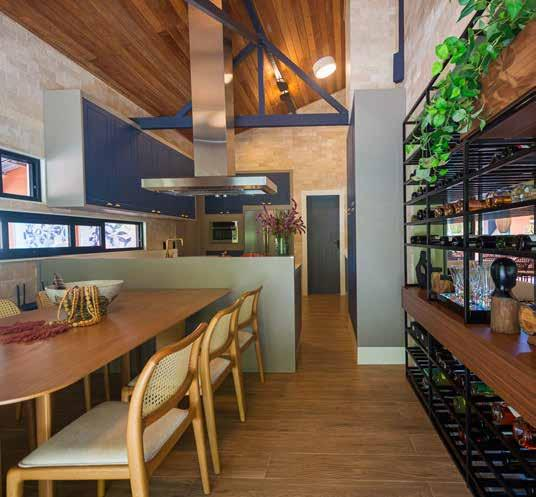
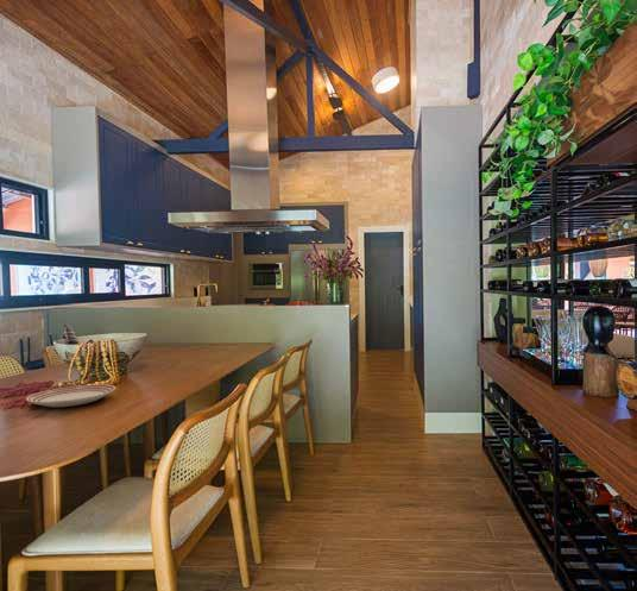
+ dinner plate (72, 396)
